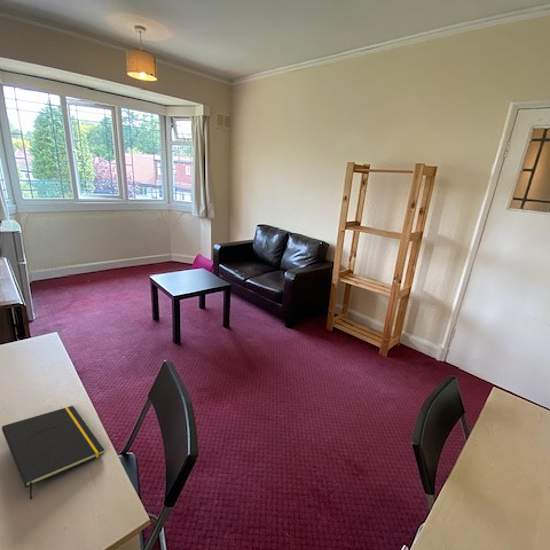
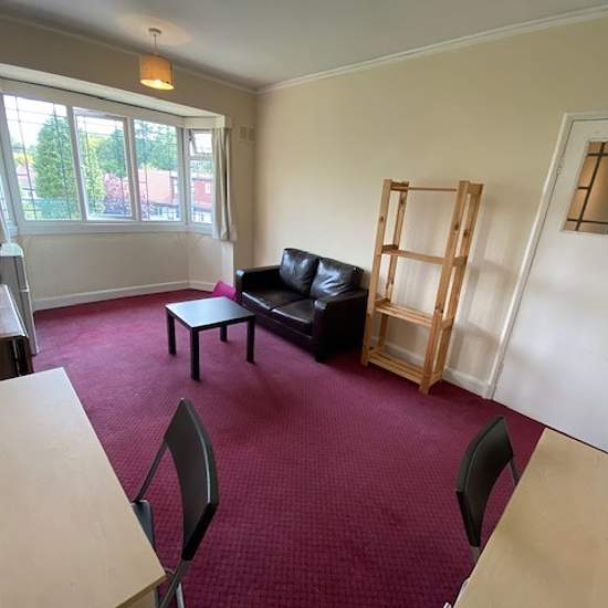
- notepad (52, 440)
